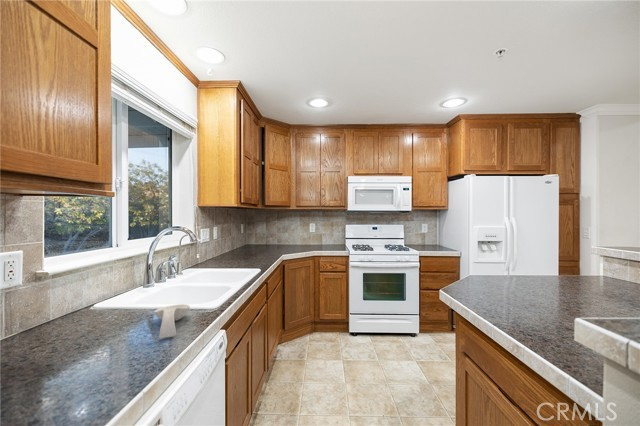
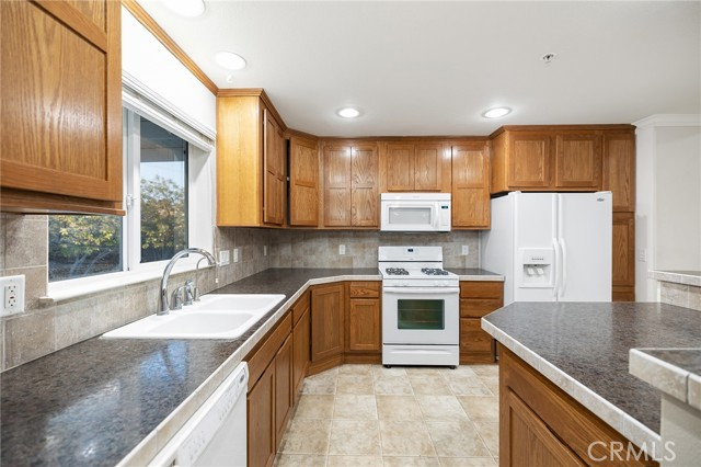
- spoon rest (171, 314)
